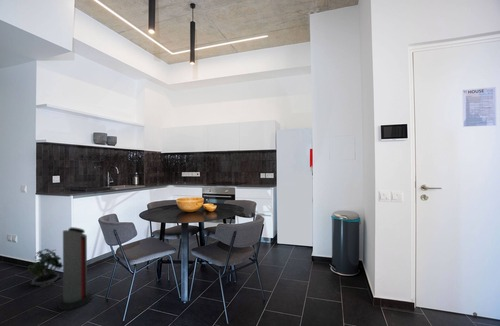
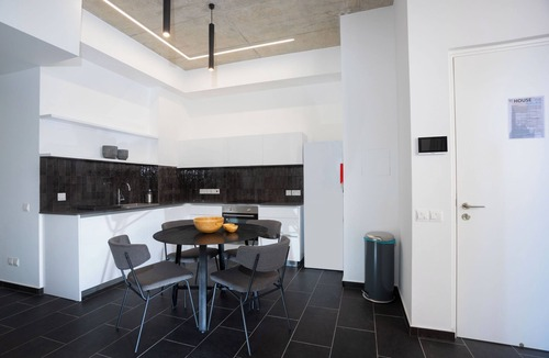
- air purifier (75, 264)
- potted plant (45, 265)
